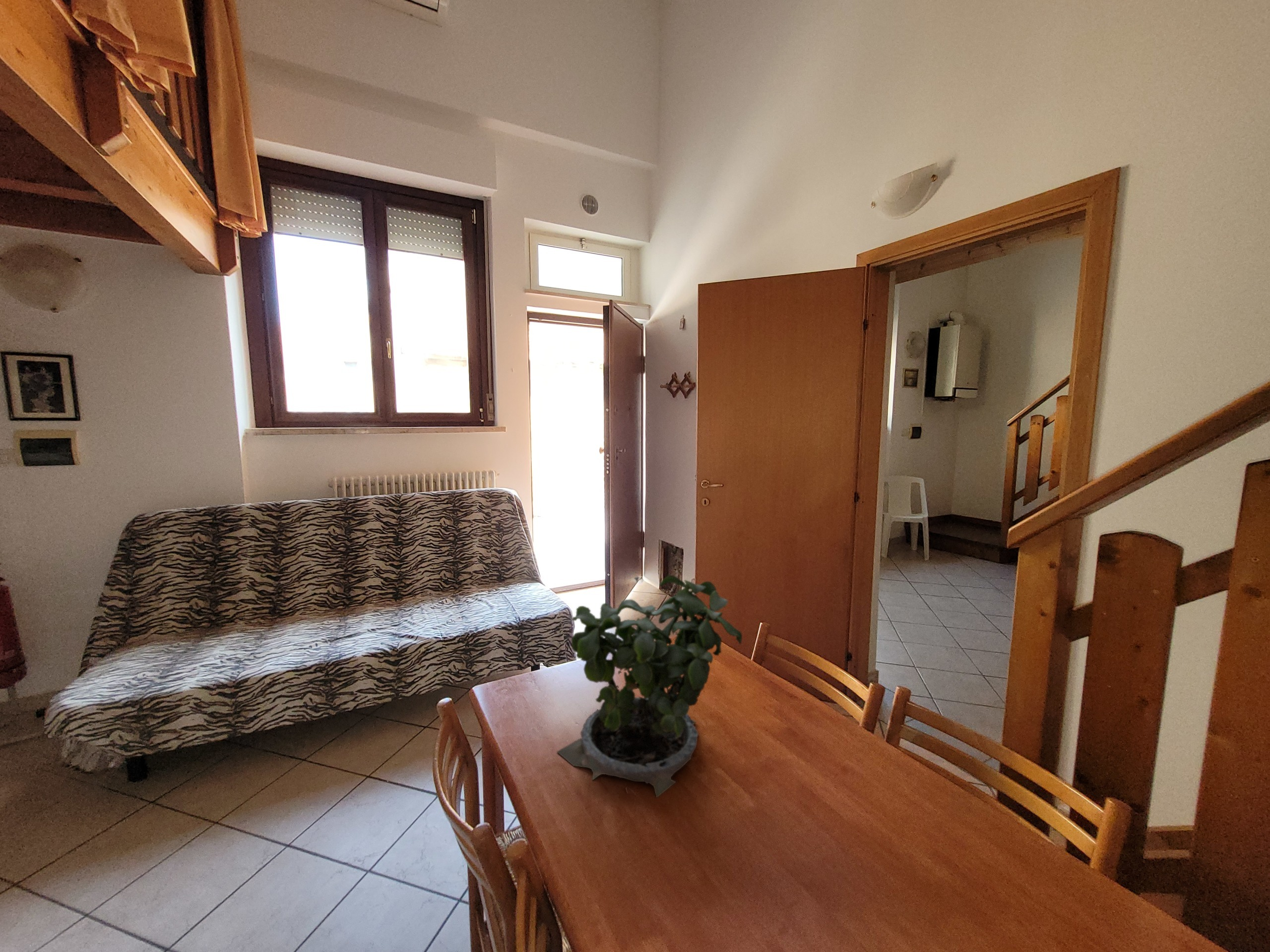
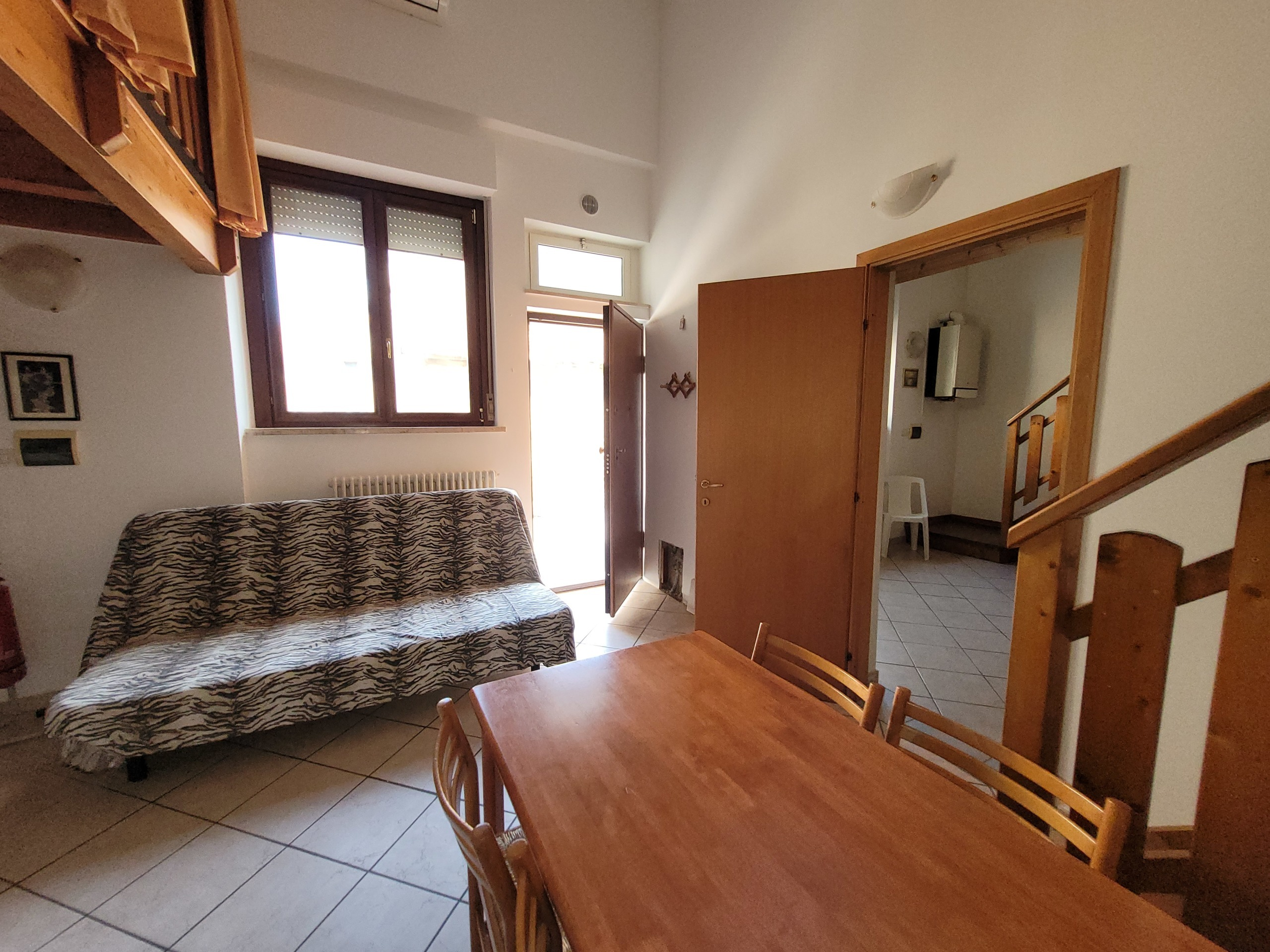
- potted plant (651, 660)
